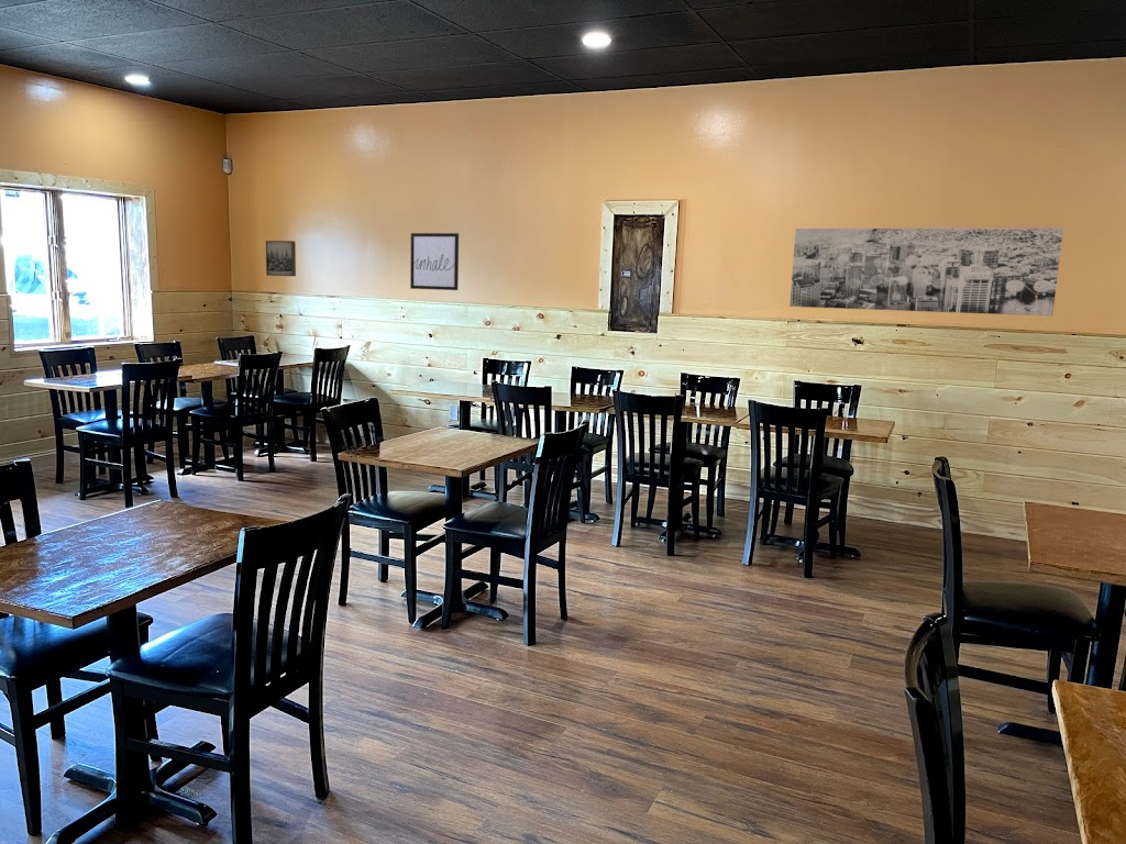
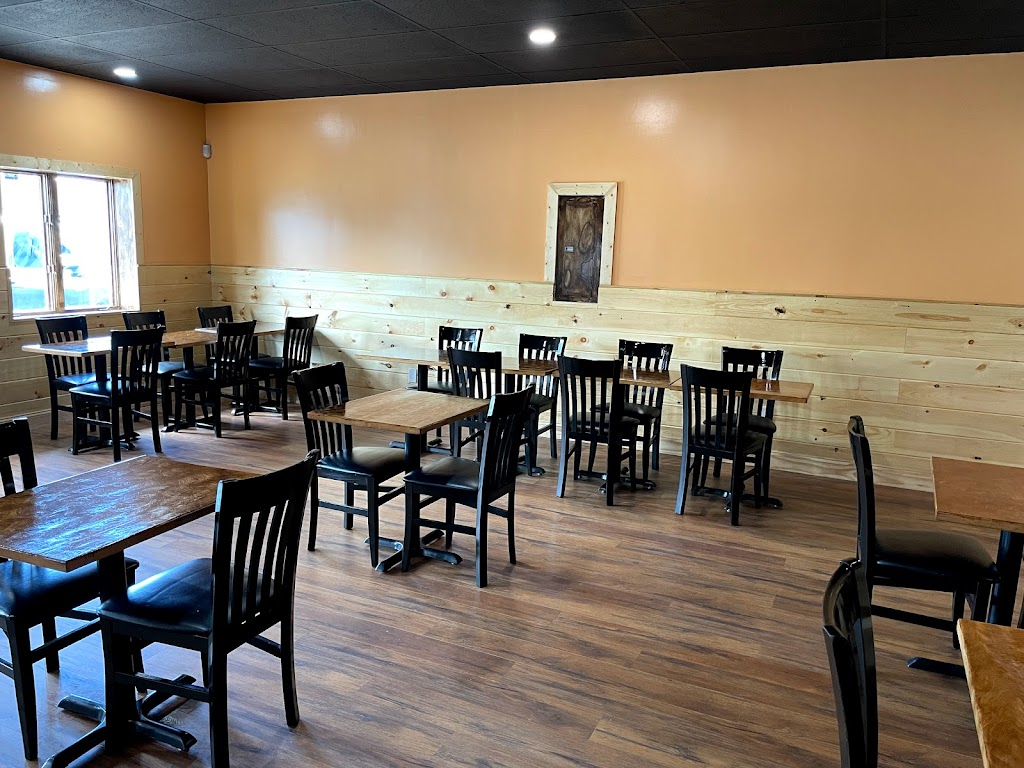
- wall art (280, 258)
- wall art (433, 260)
- wall art (917, 269)
